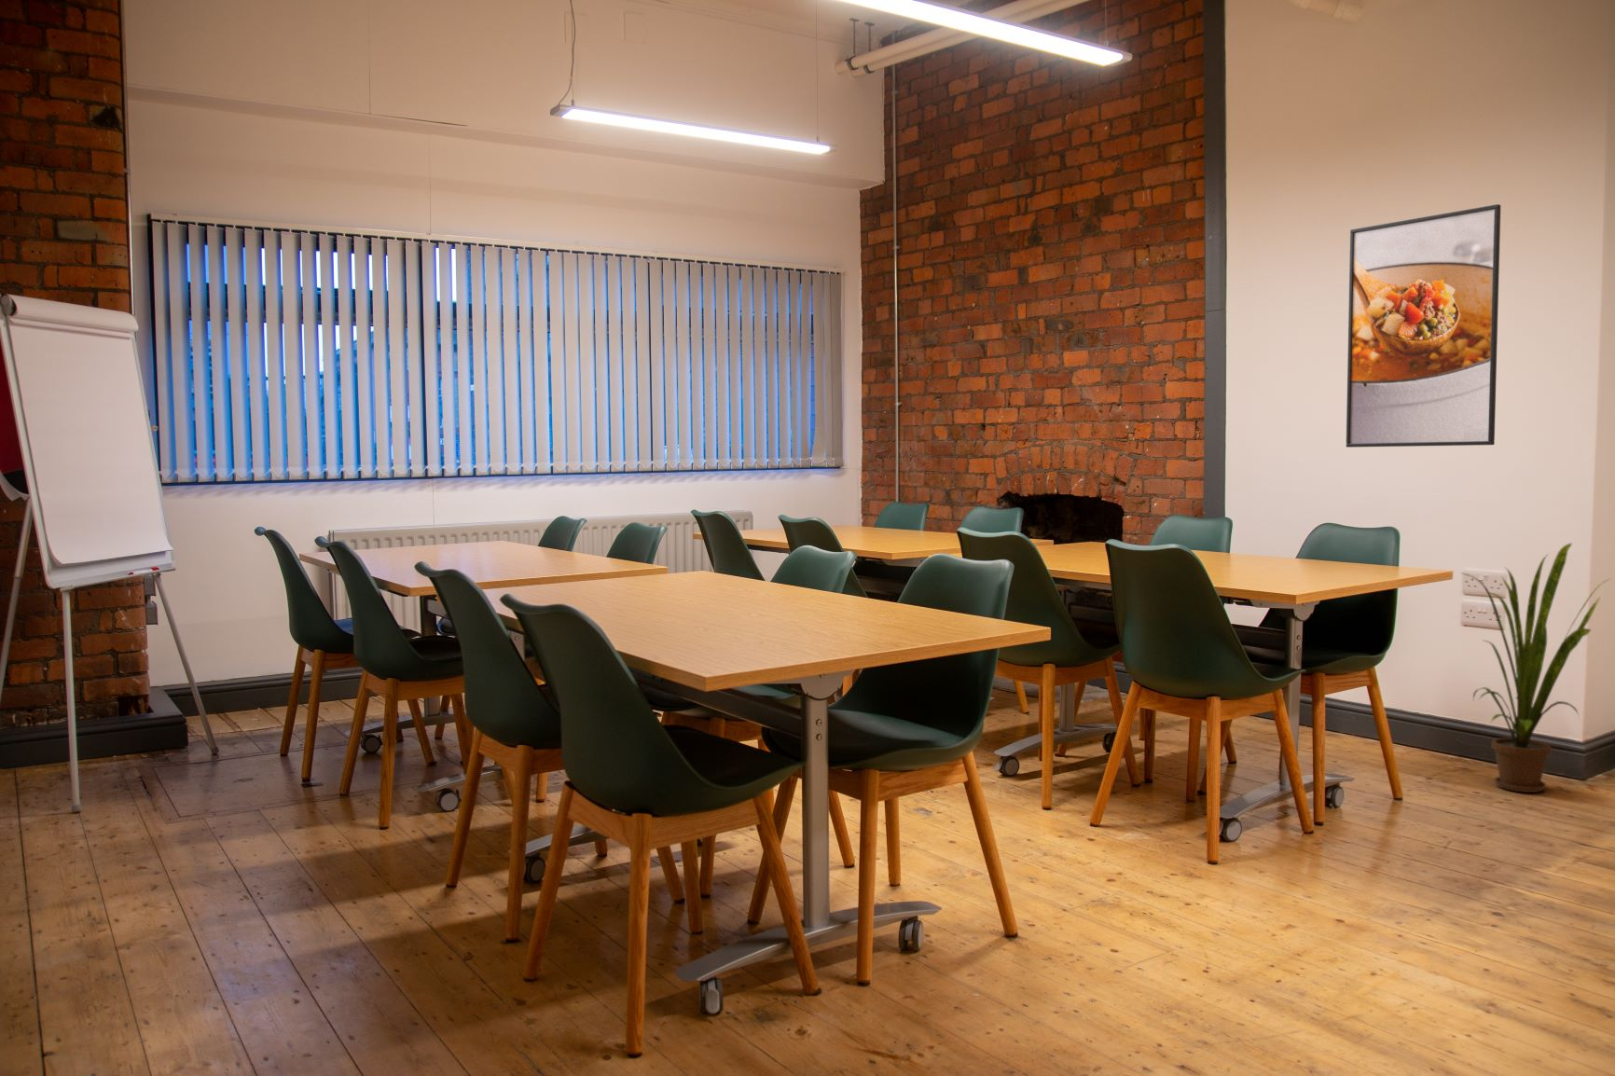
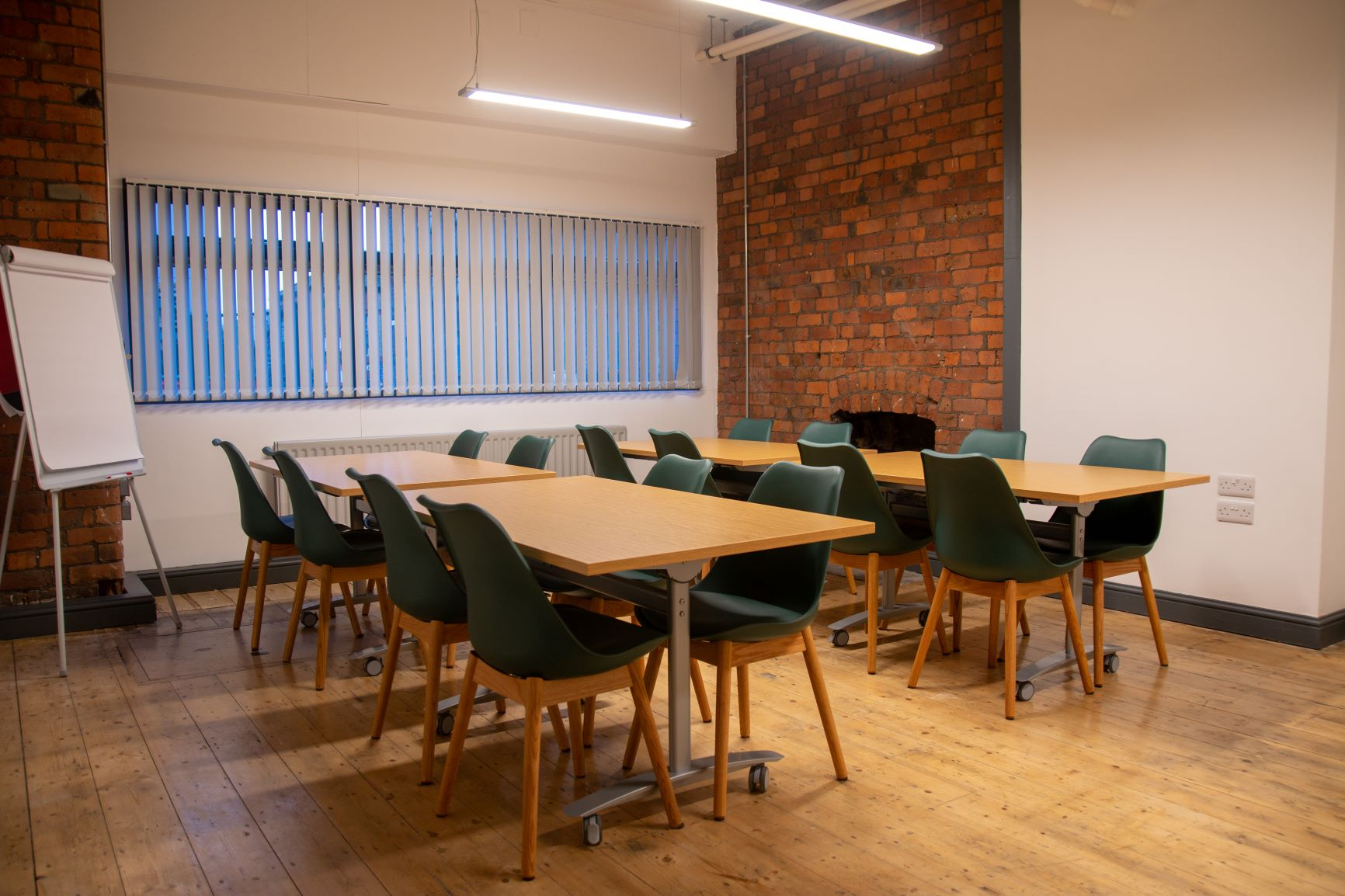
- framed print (1419, 331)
- house plant (1525, 665)
